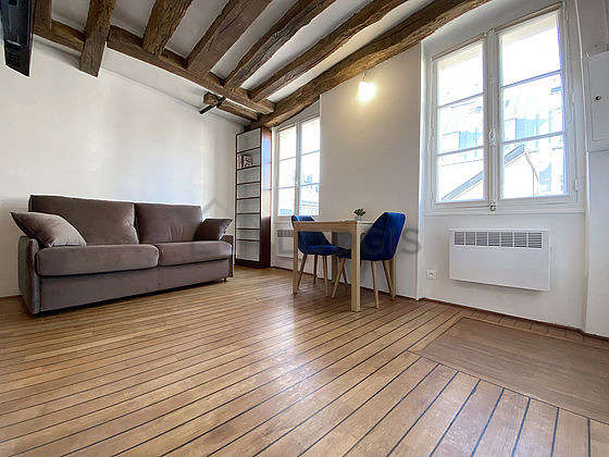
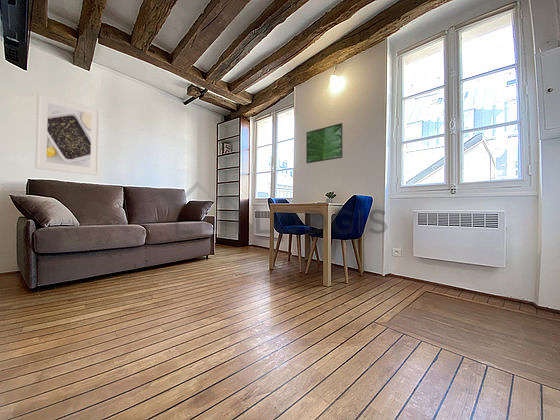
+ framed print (70, 136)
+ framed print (323, 144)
